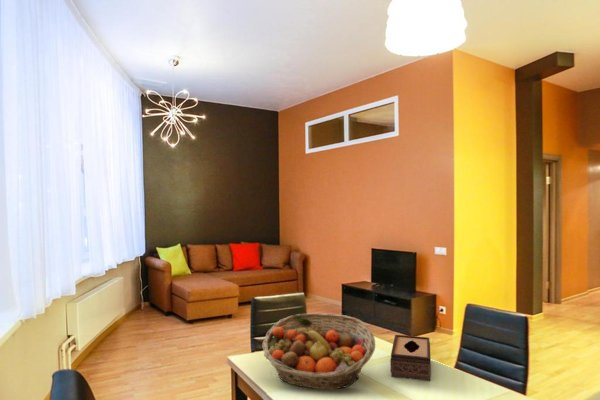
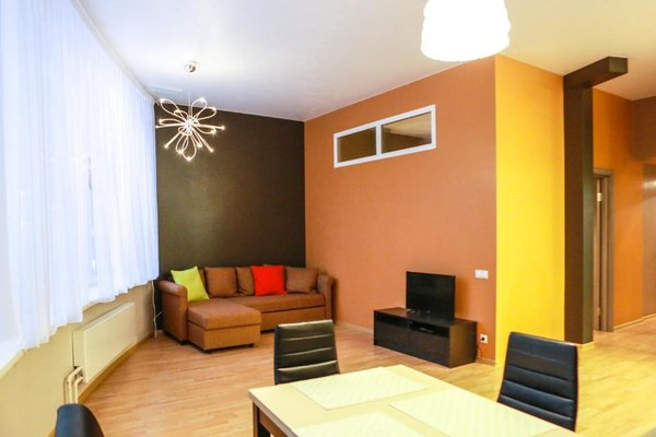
- fruit basket (318, 349)
- tissue box (411, 356)
